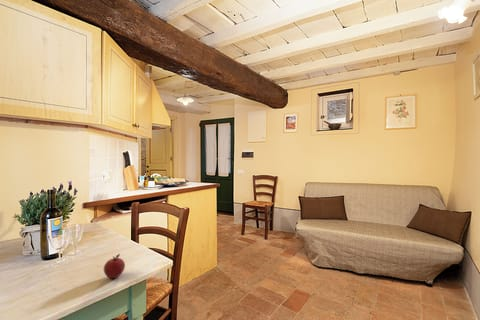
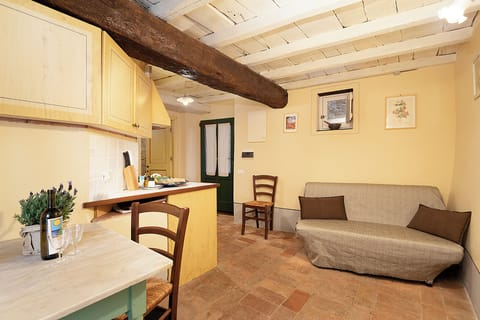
- apple (114, 265)
